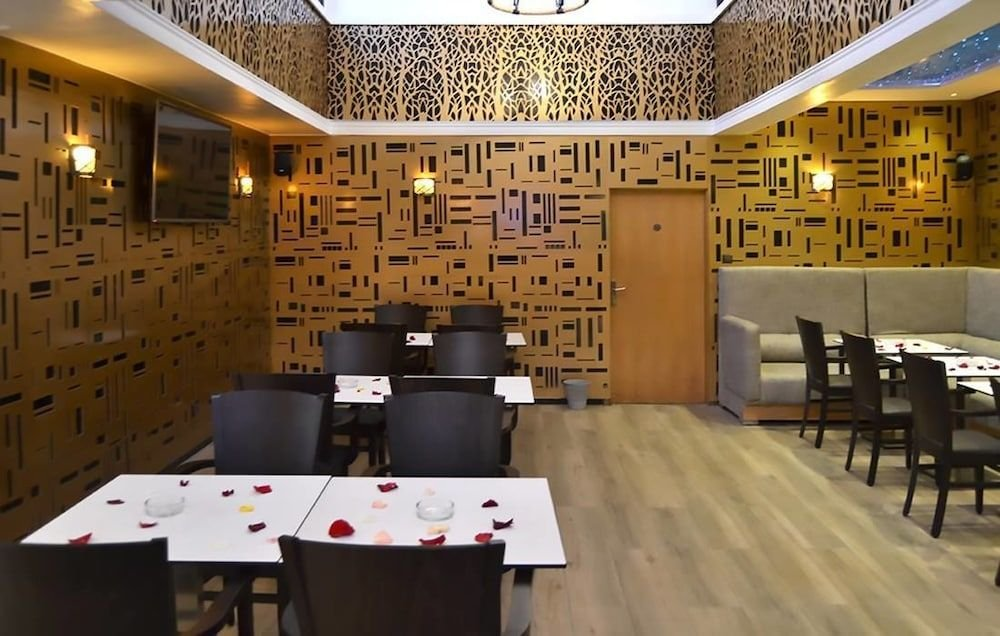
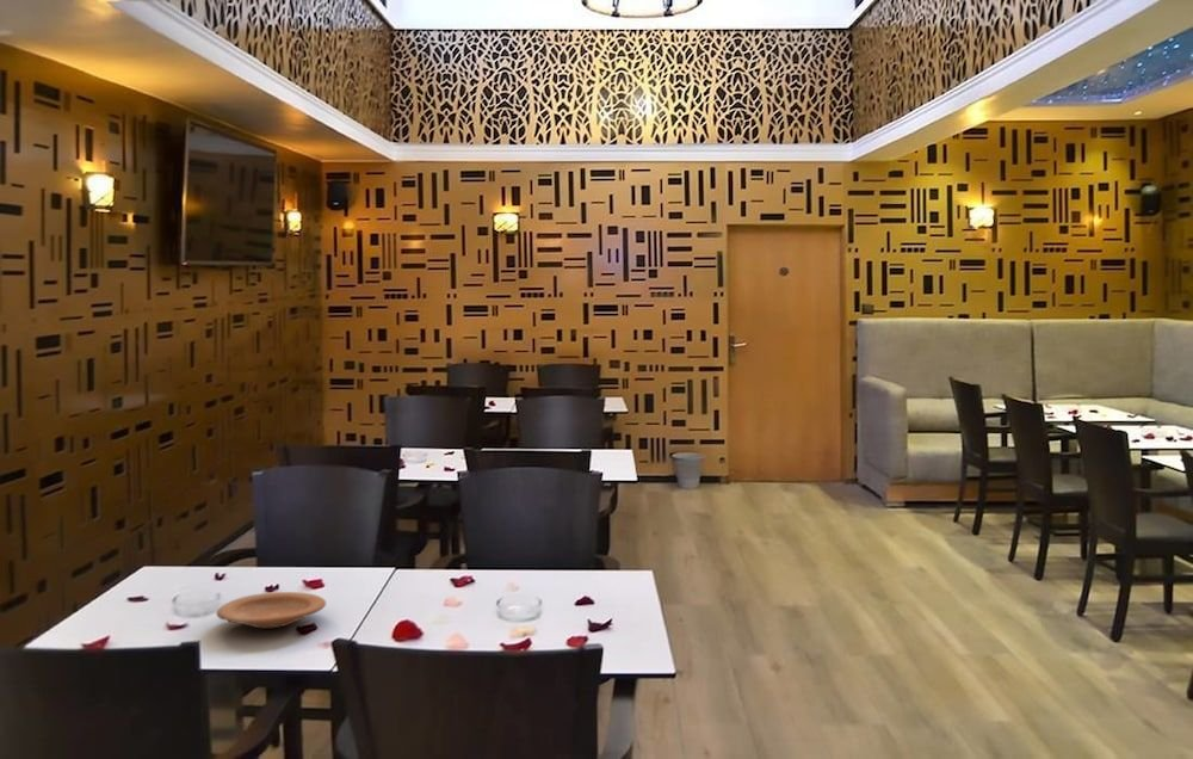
+ plate (272, 612)
